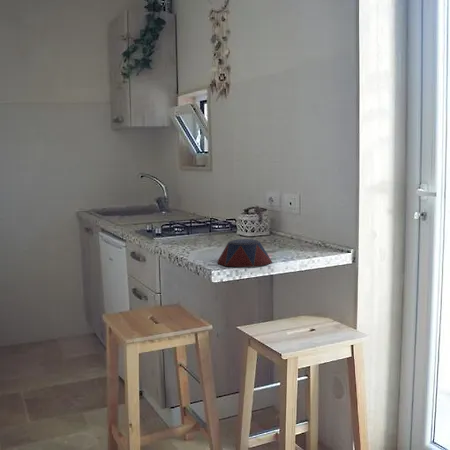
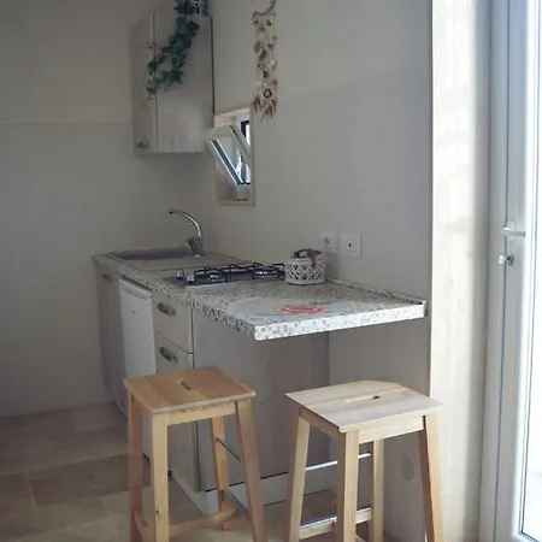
- bowl (244, 251)
